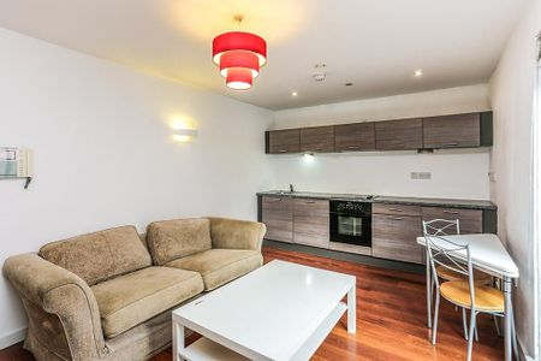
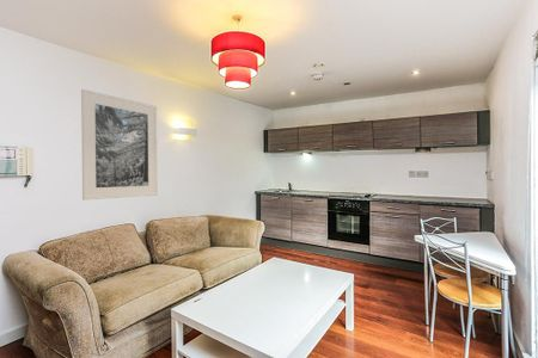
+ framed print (123, 148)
